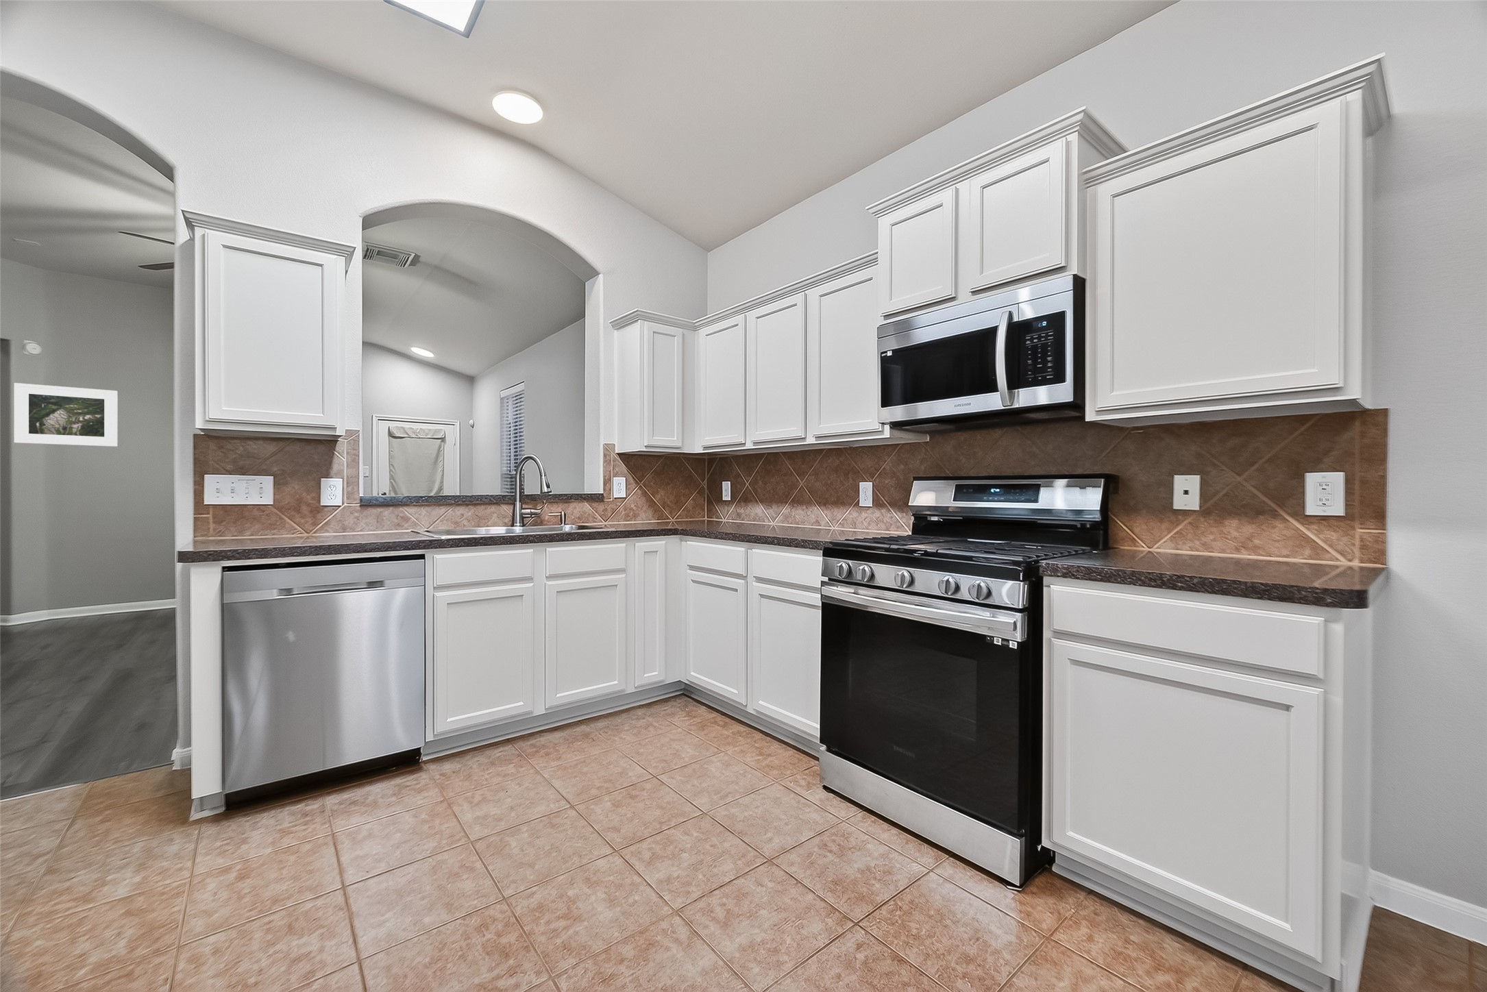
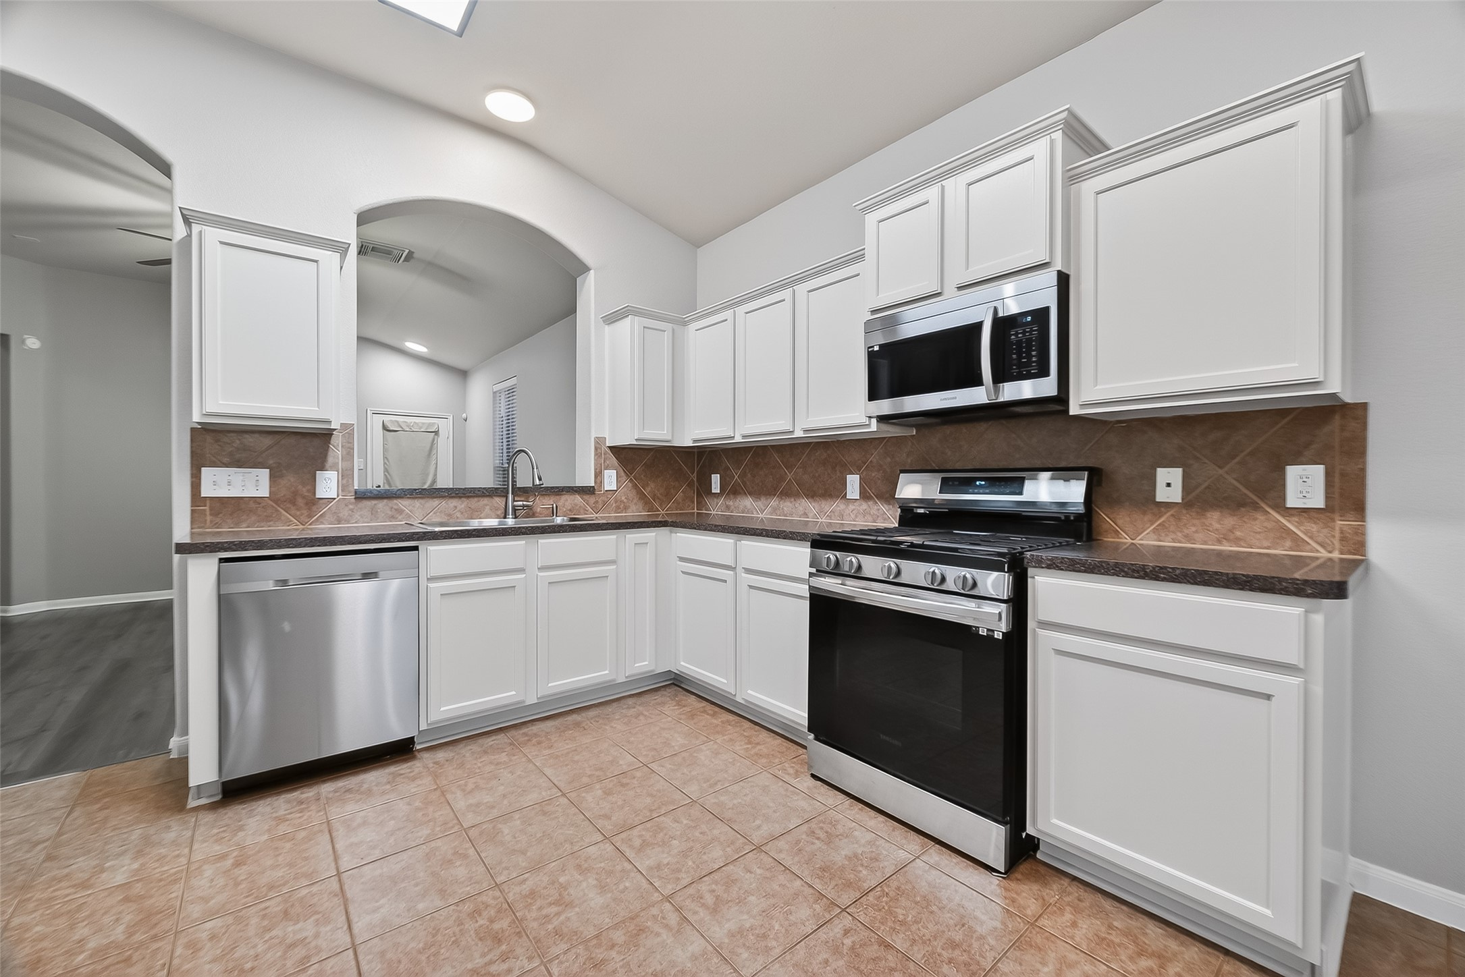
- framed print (68, 416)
